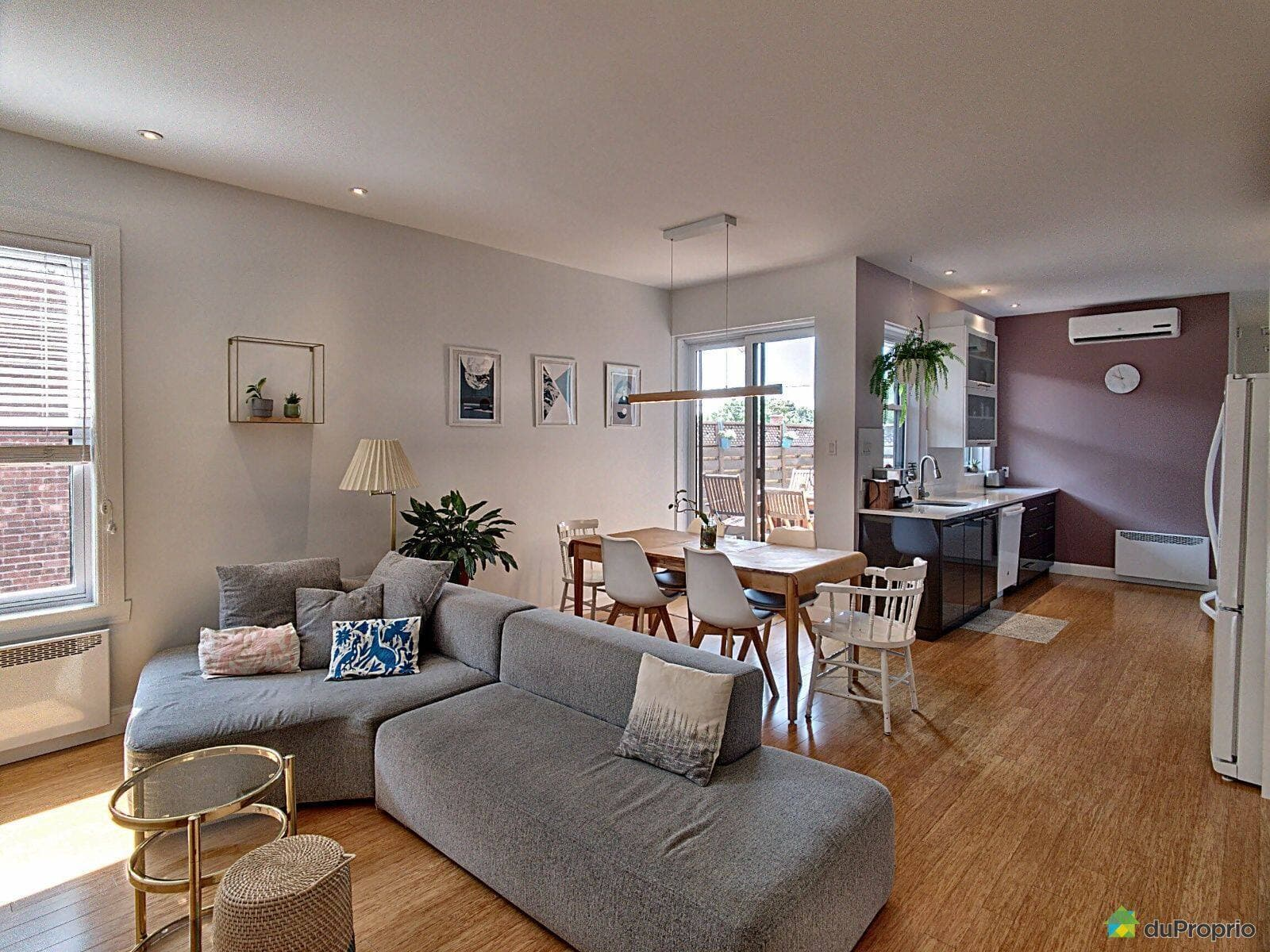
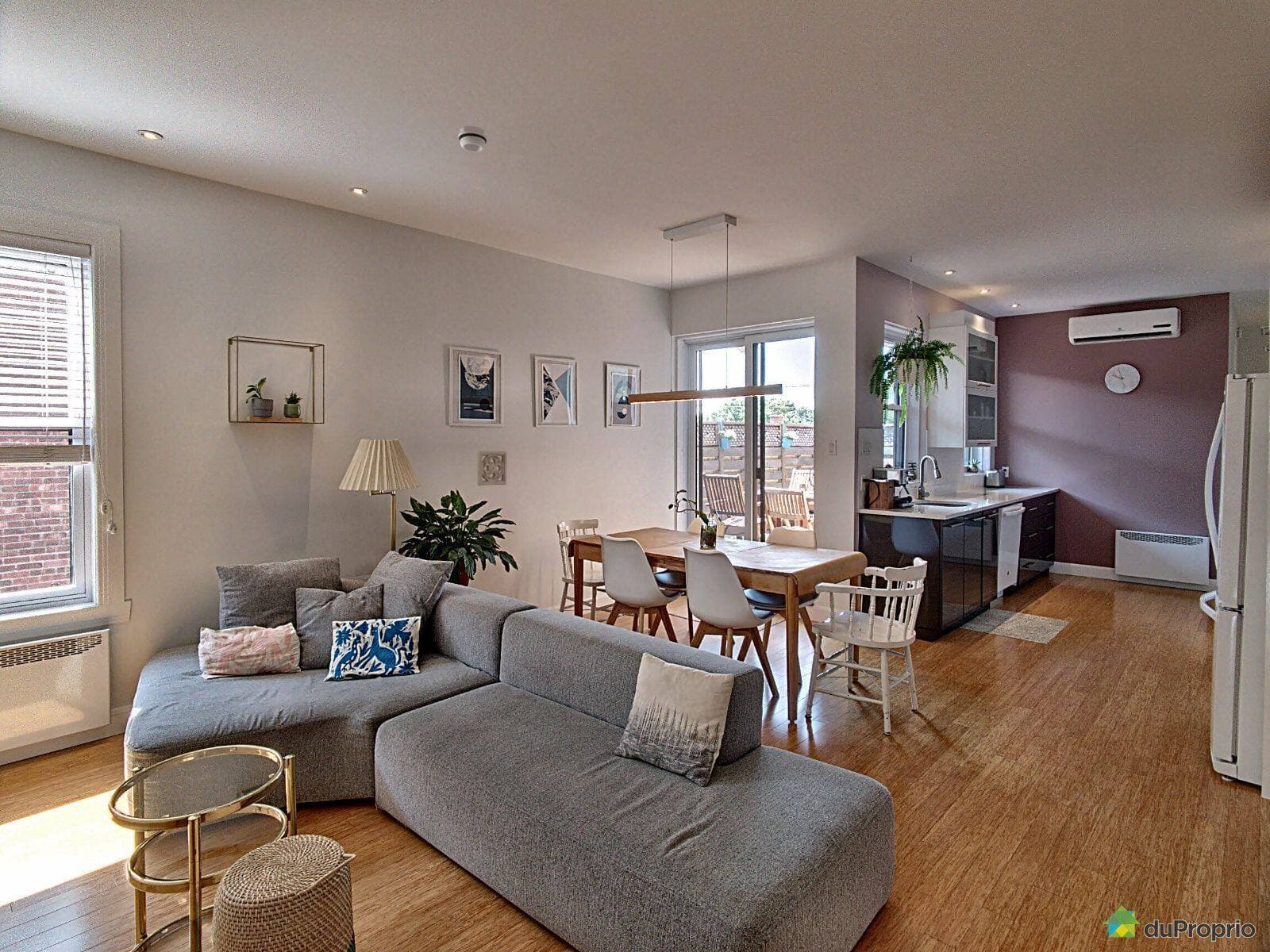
+ wall ornament (492, 468)
+ smoke detector (472, 140)
